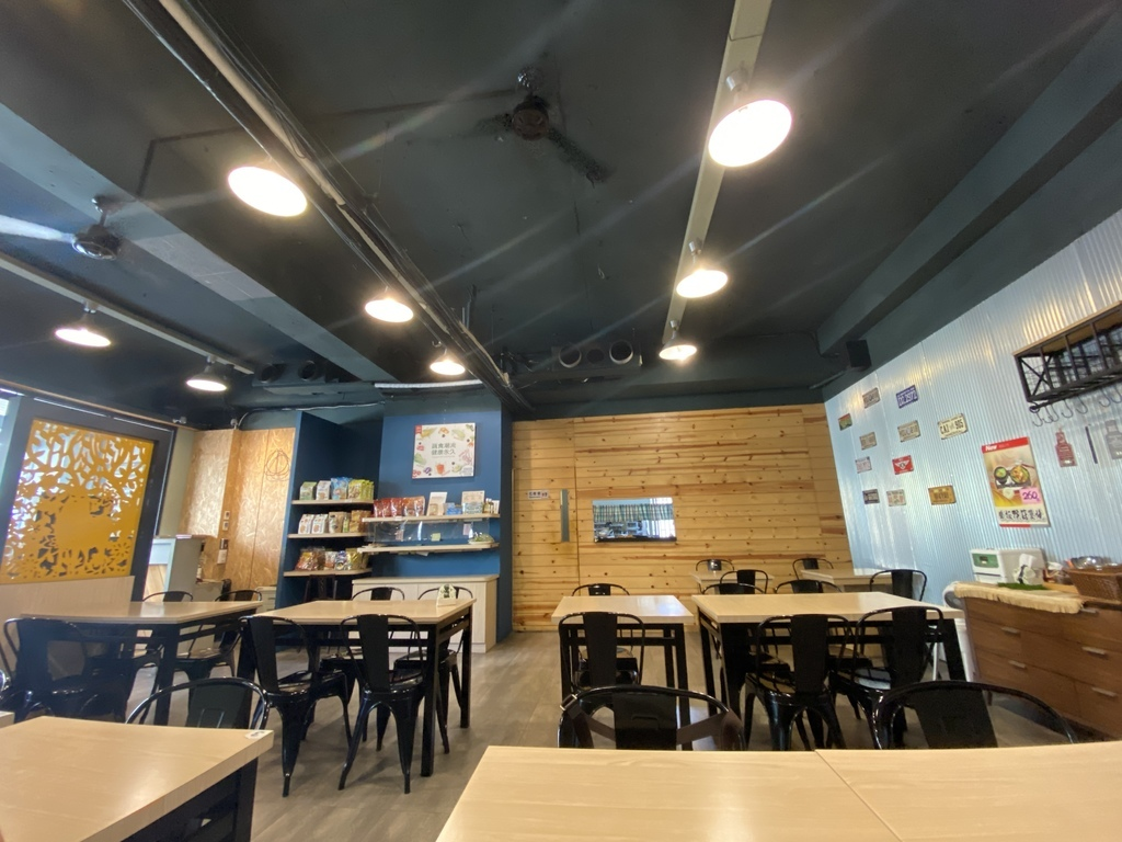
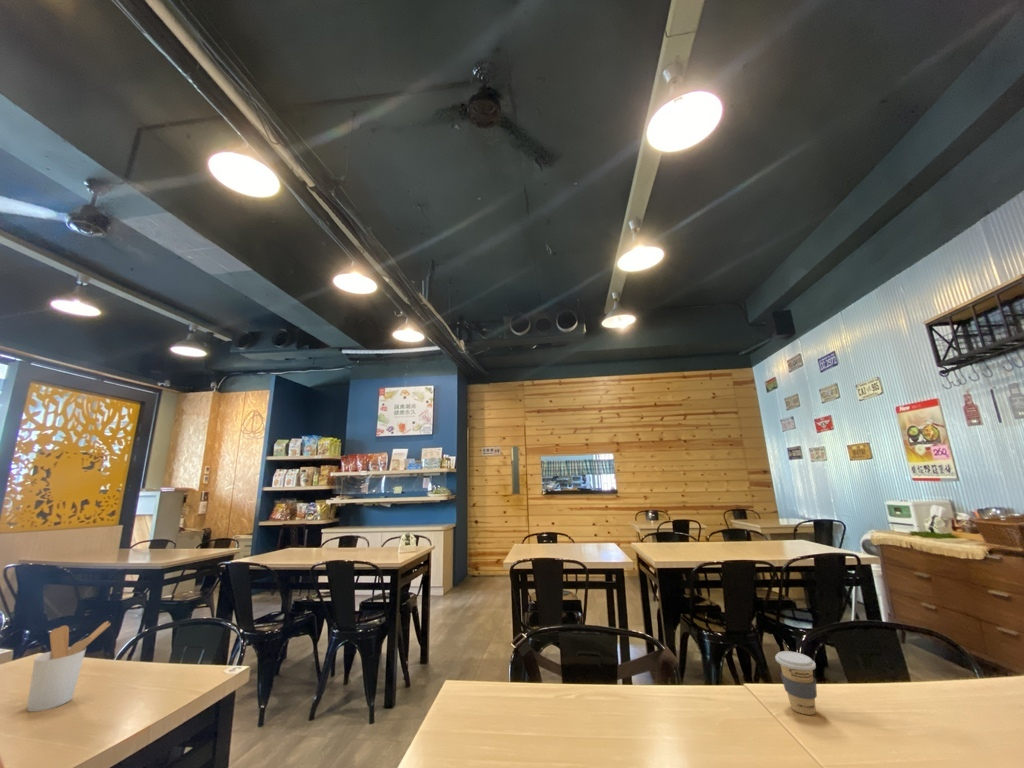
+ coffee cup (798, 682)
+ utensil holder (71, 662)
